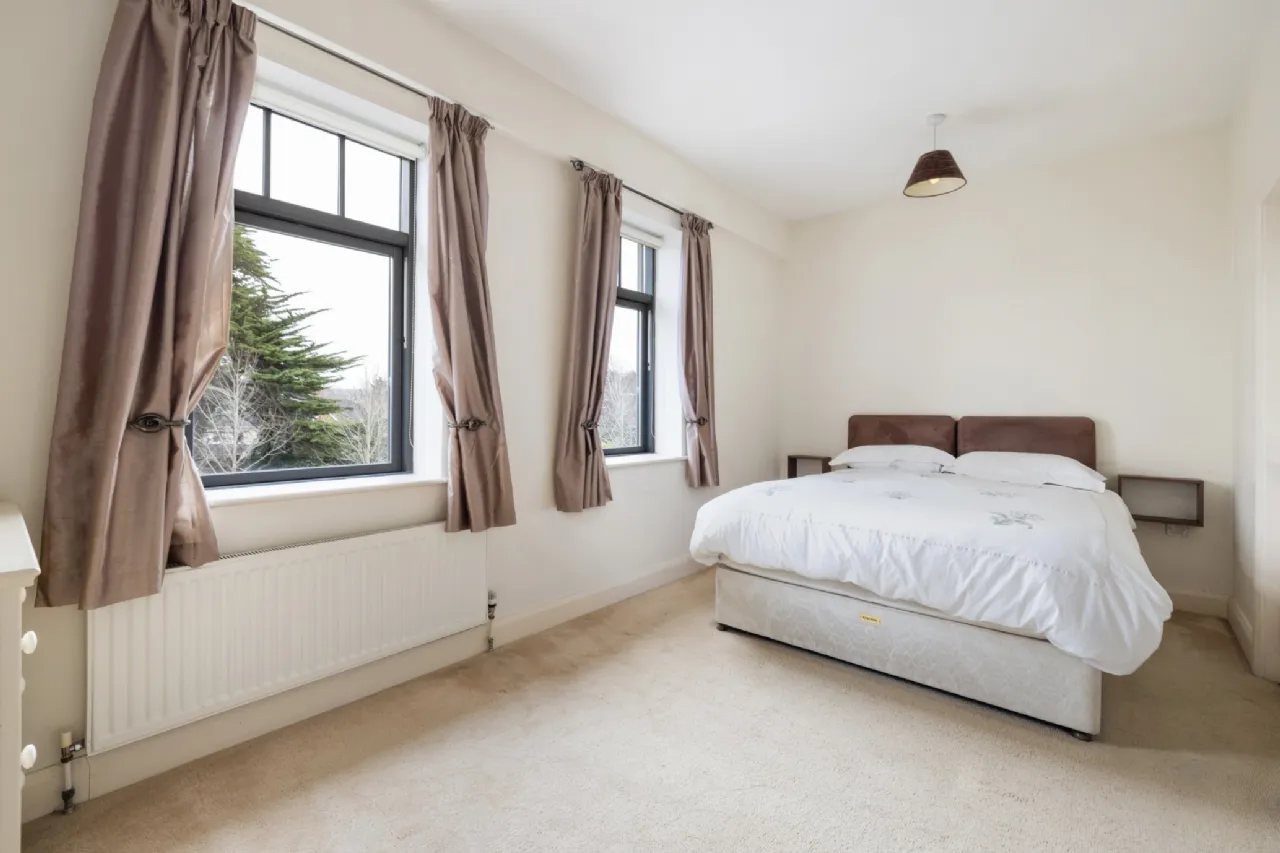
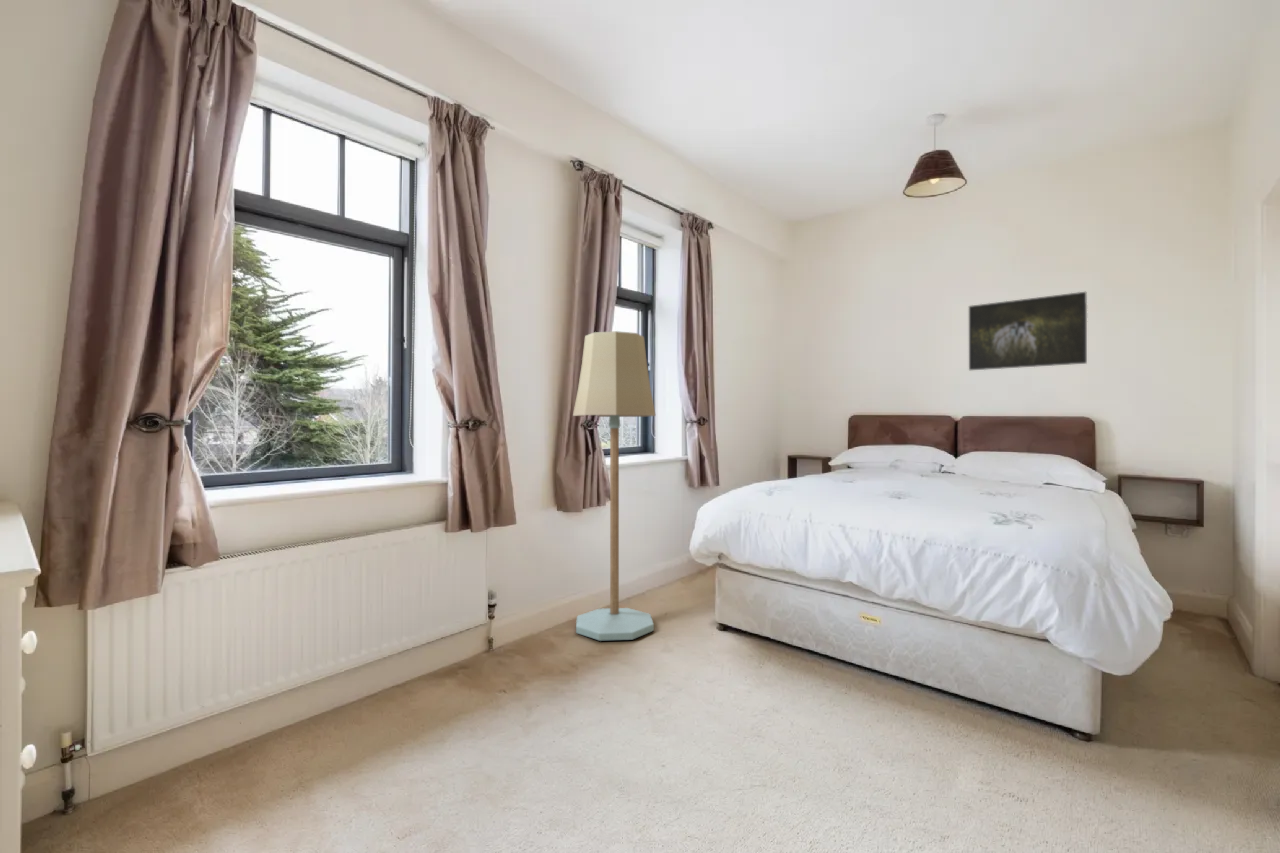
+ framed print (1024, 333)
+ floor lamp (614, 481)
